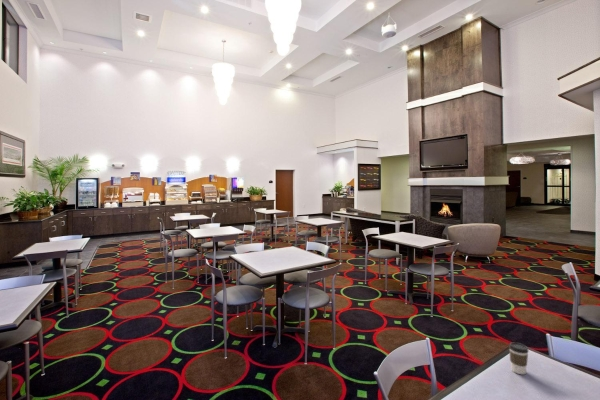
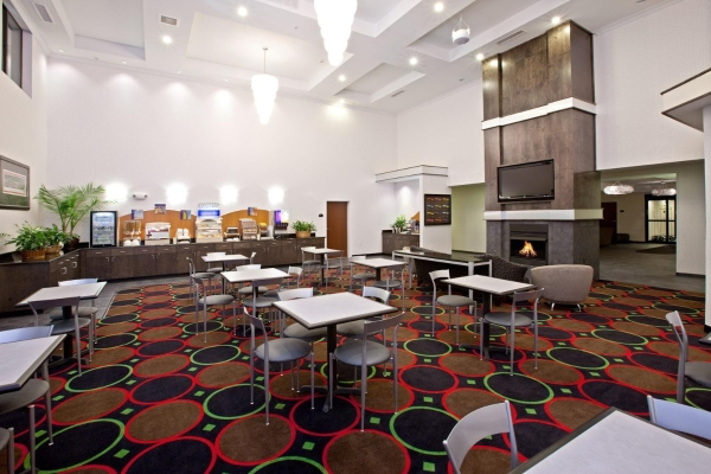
- coffee cup (518, 358)
